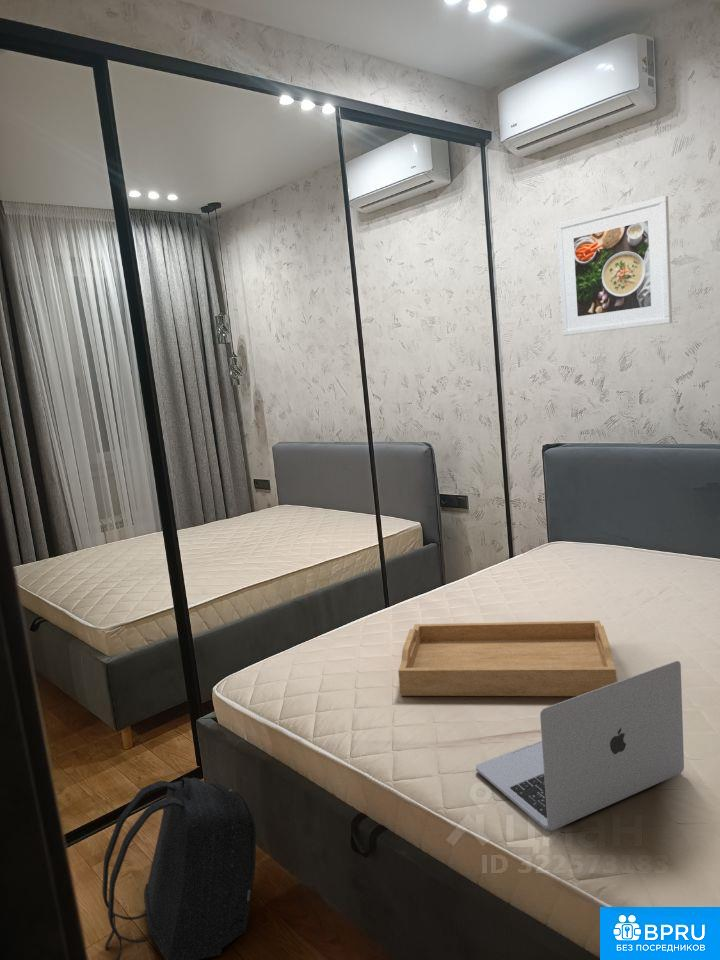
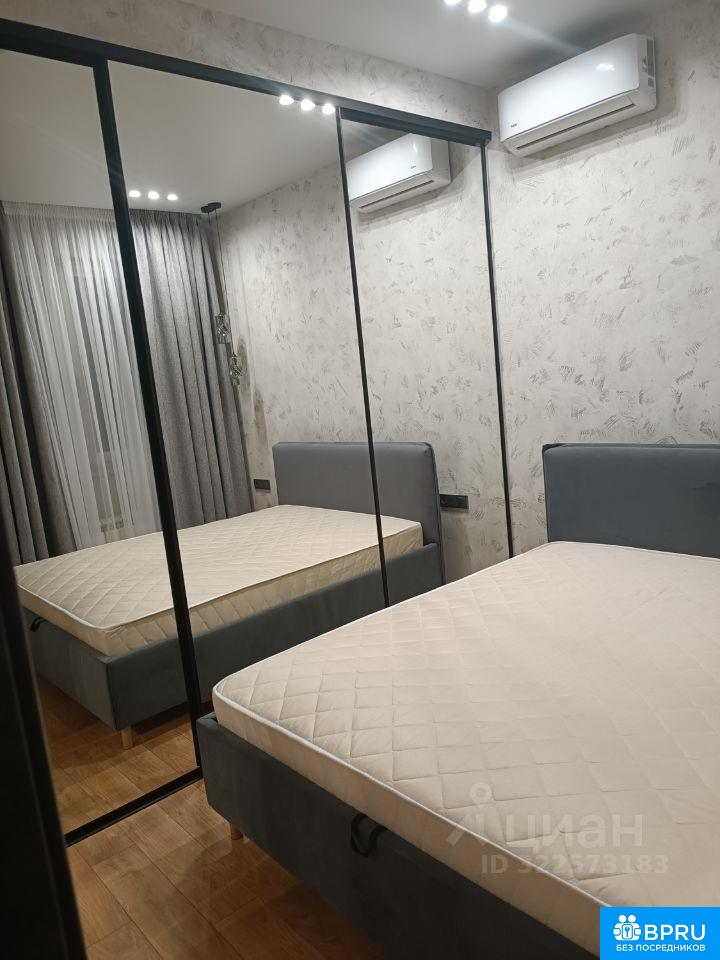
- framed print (611, 271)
- serving tray (504, 652)
- backpack (176, 857)
- laptop (573, 718)
